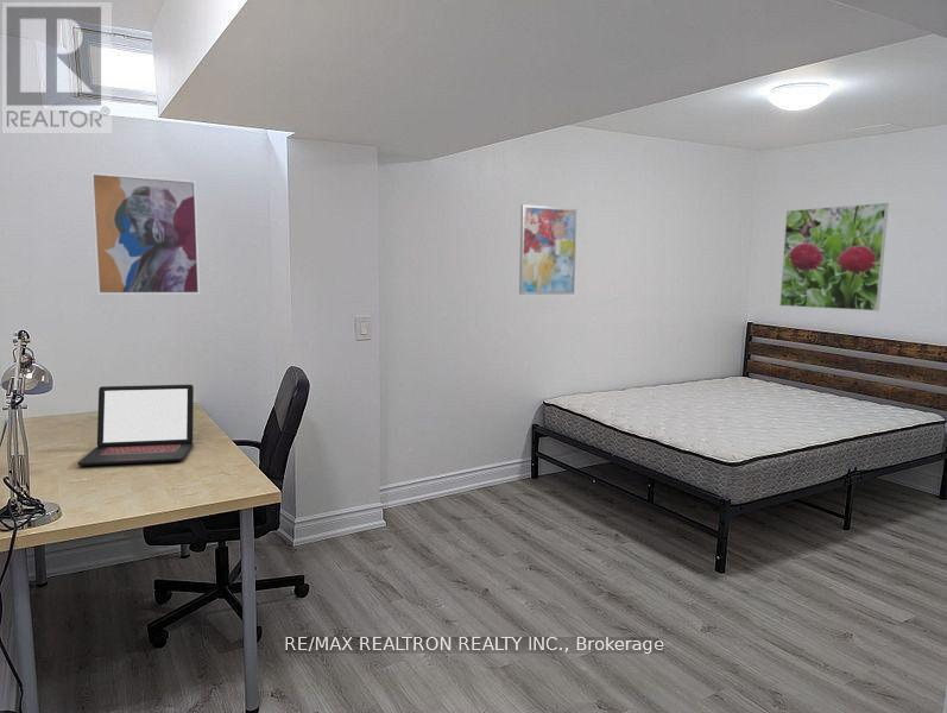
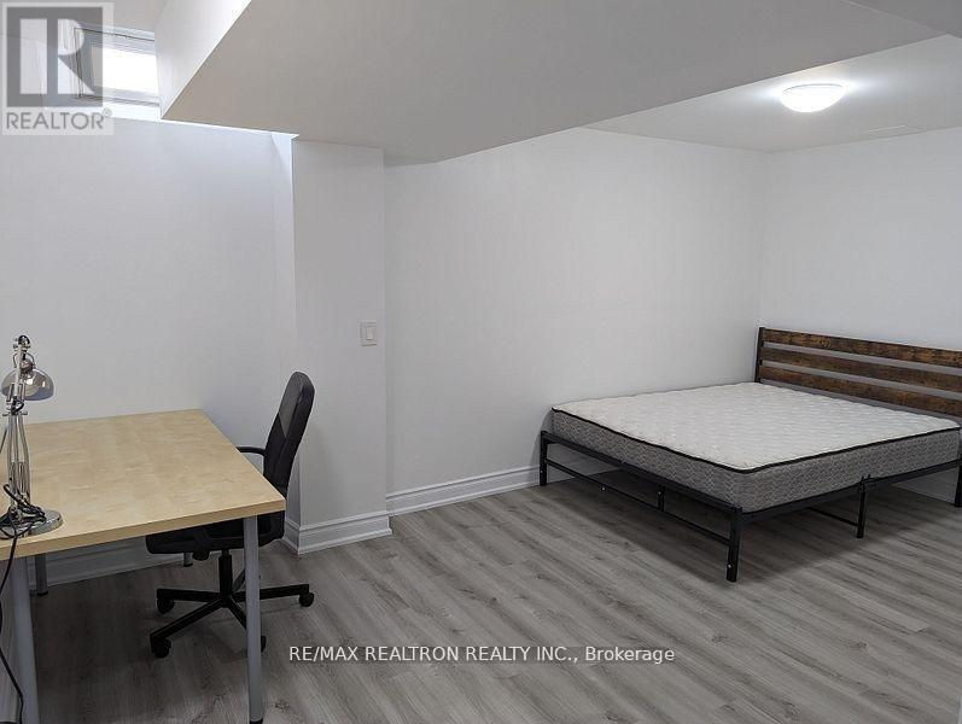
- wall art (147, 235)
- laptop (139, 422)
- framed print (829, 258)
- wall art (548, 251)
